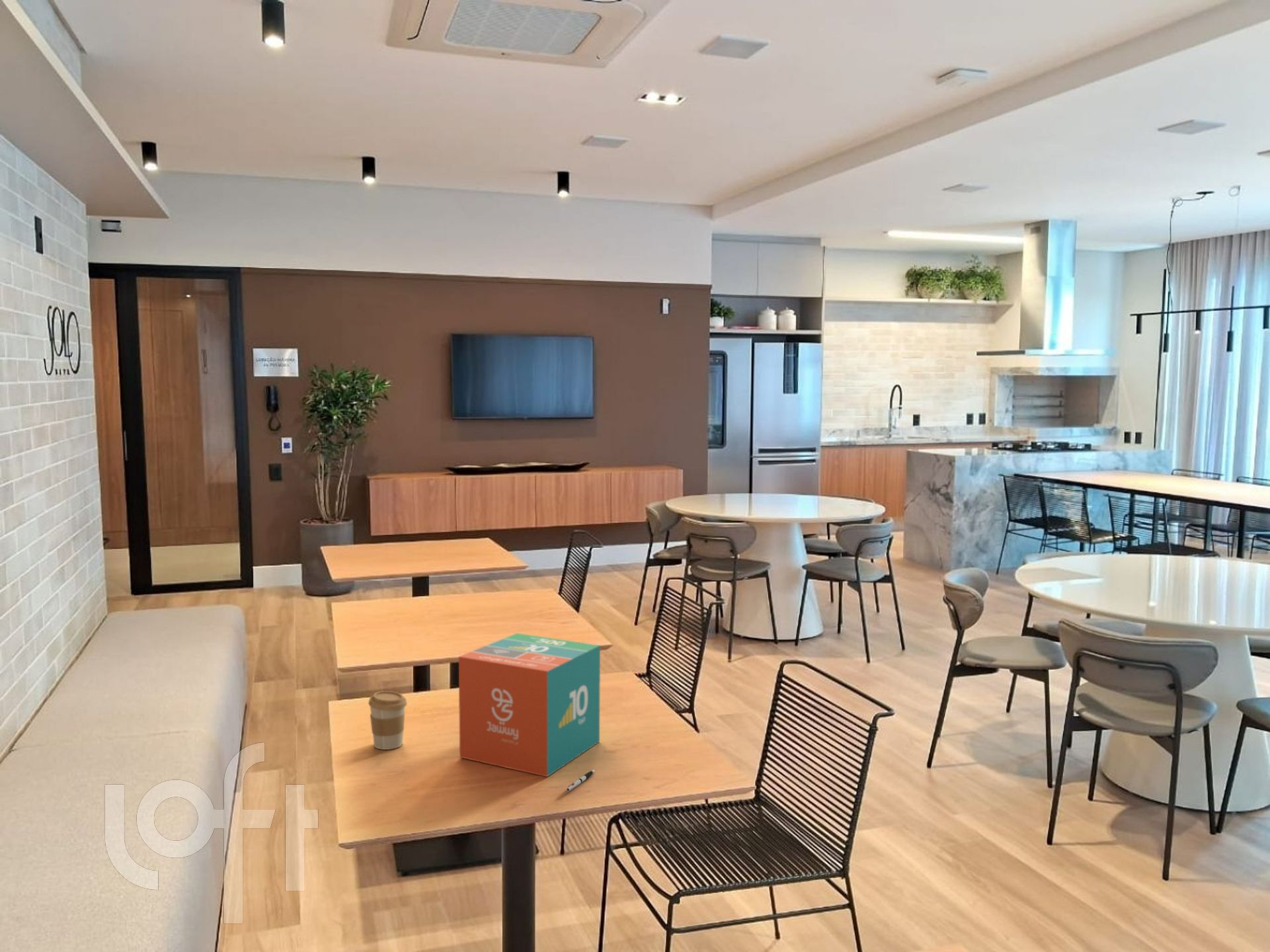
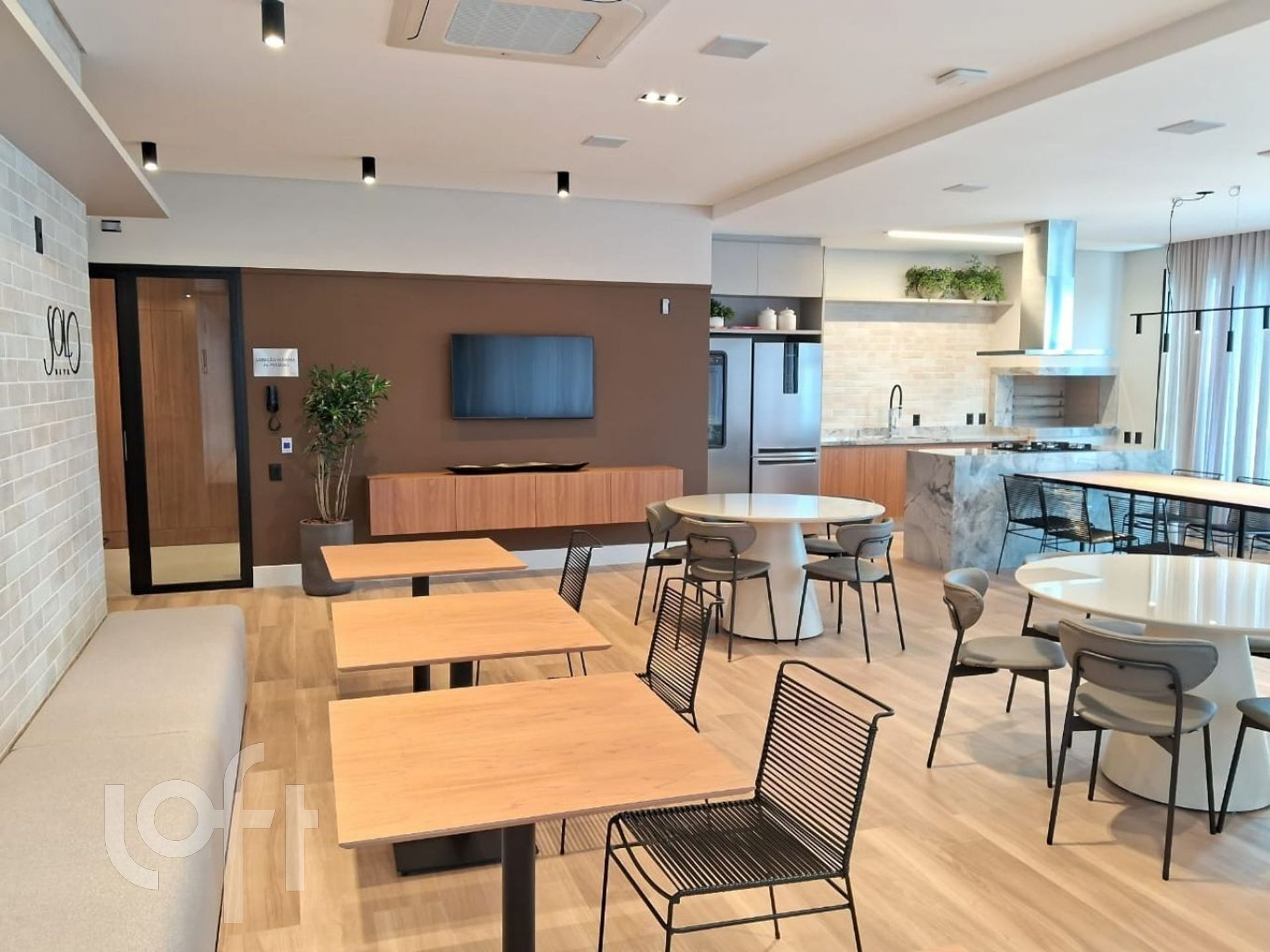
- coffee cup (387, 719)
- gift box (531, 700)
- pen (581, 779)
